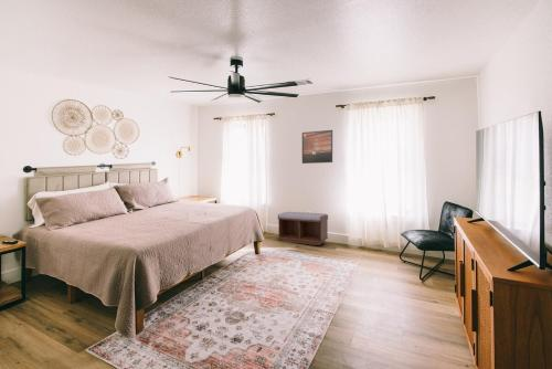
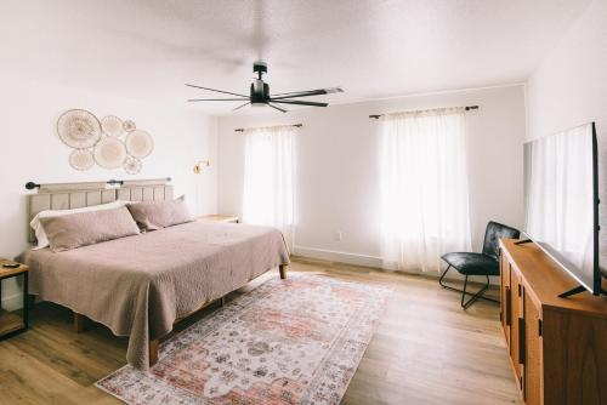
- bench (302, 226)
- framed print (317, 147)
